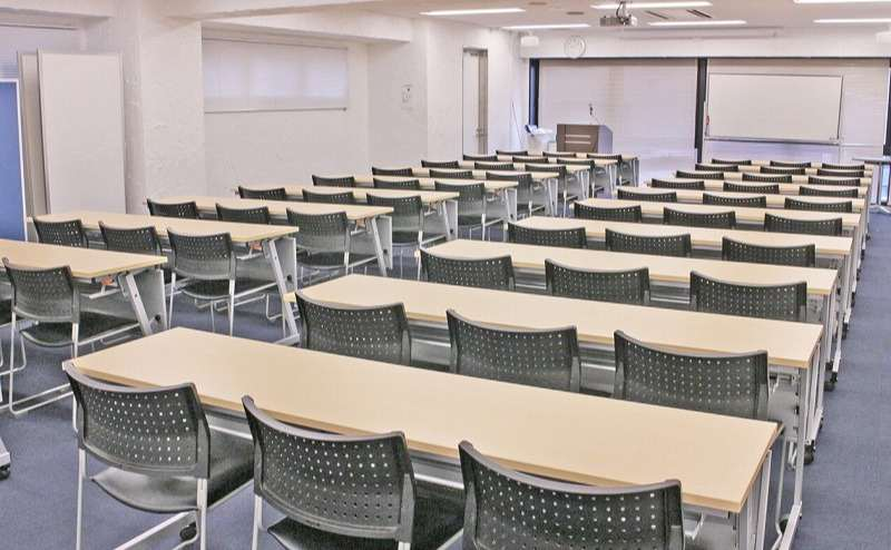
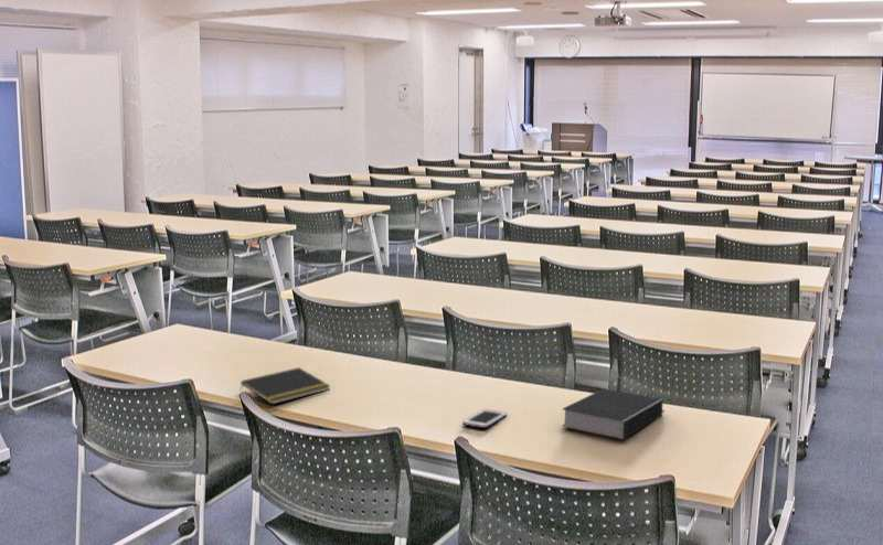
+ notepad (286, 385)
+ book (616, 410)
+ cell phone (485, 418)
